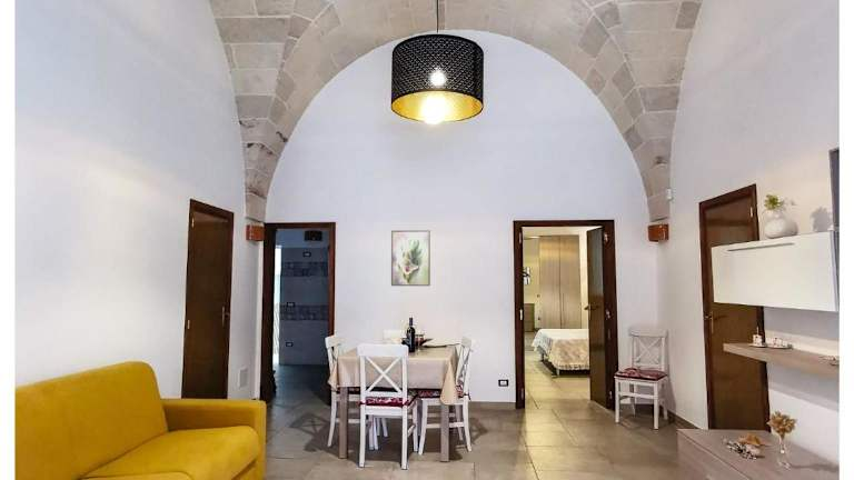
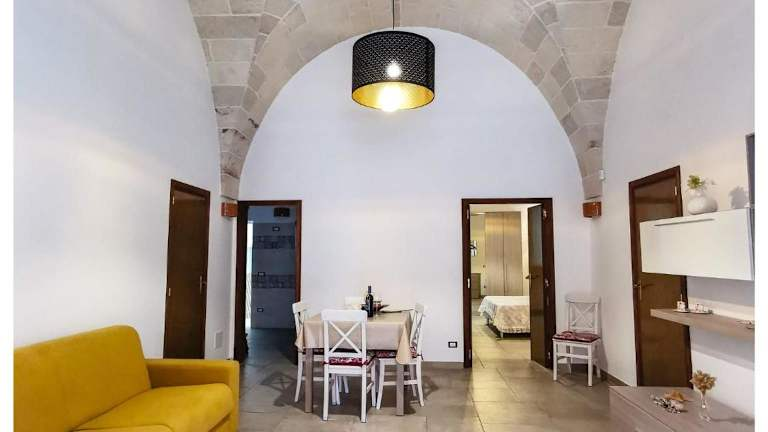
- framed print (410, 258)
